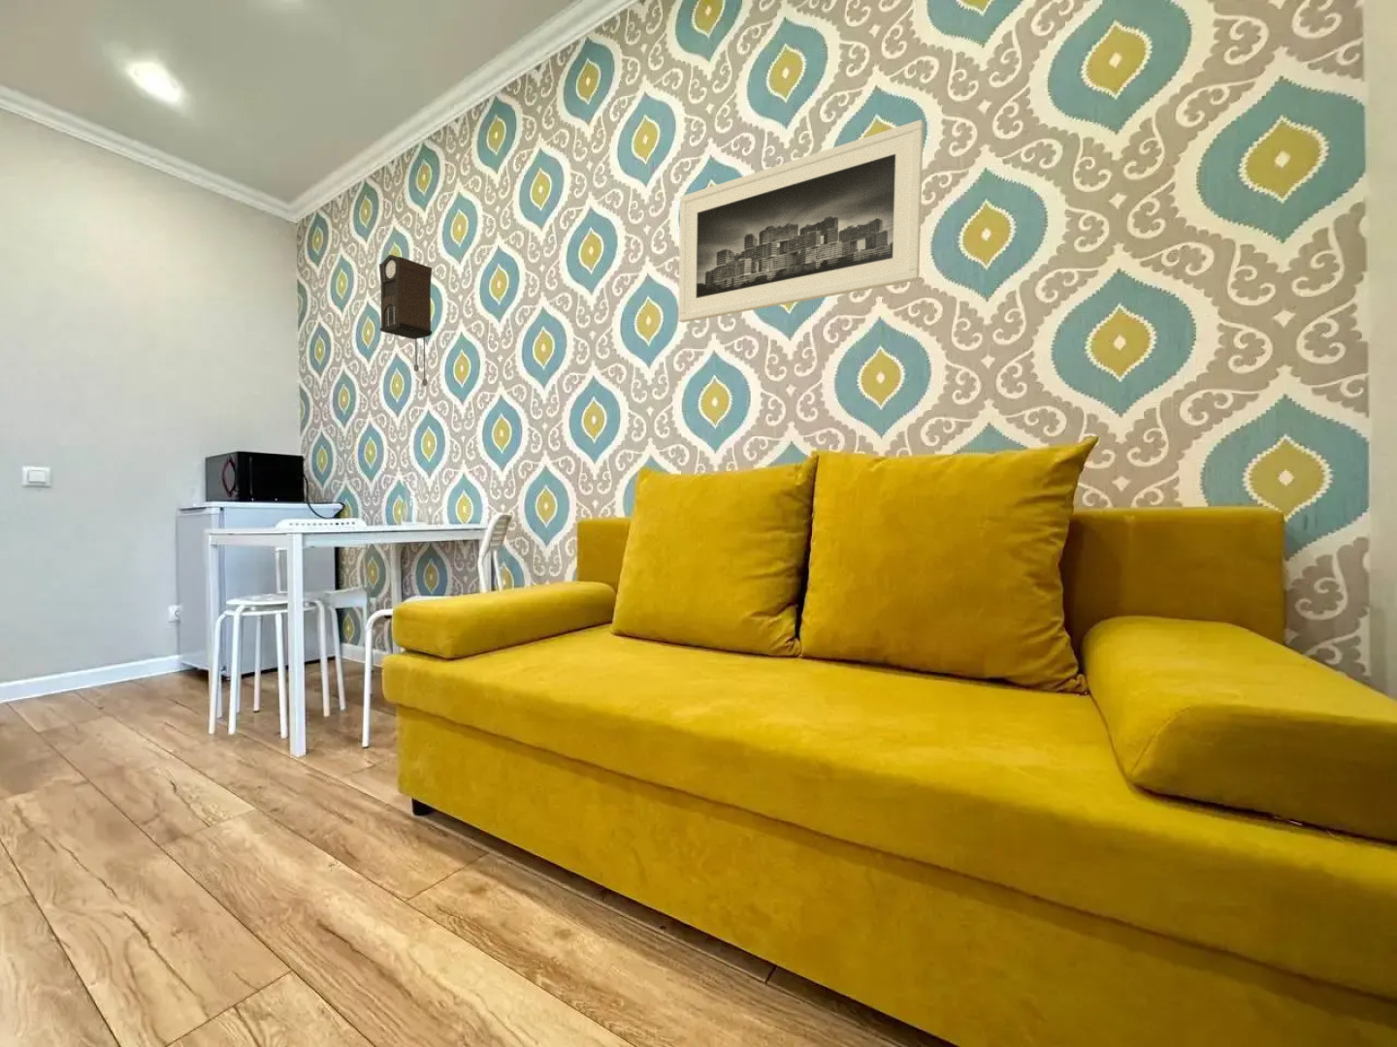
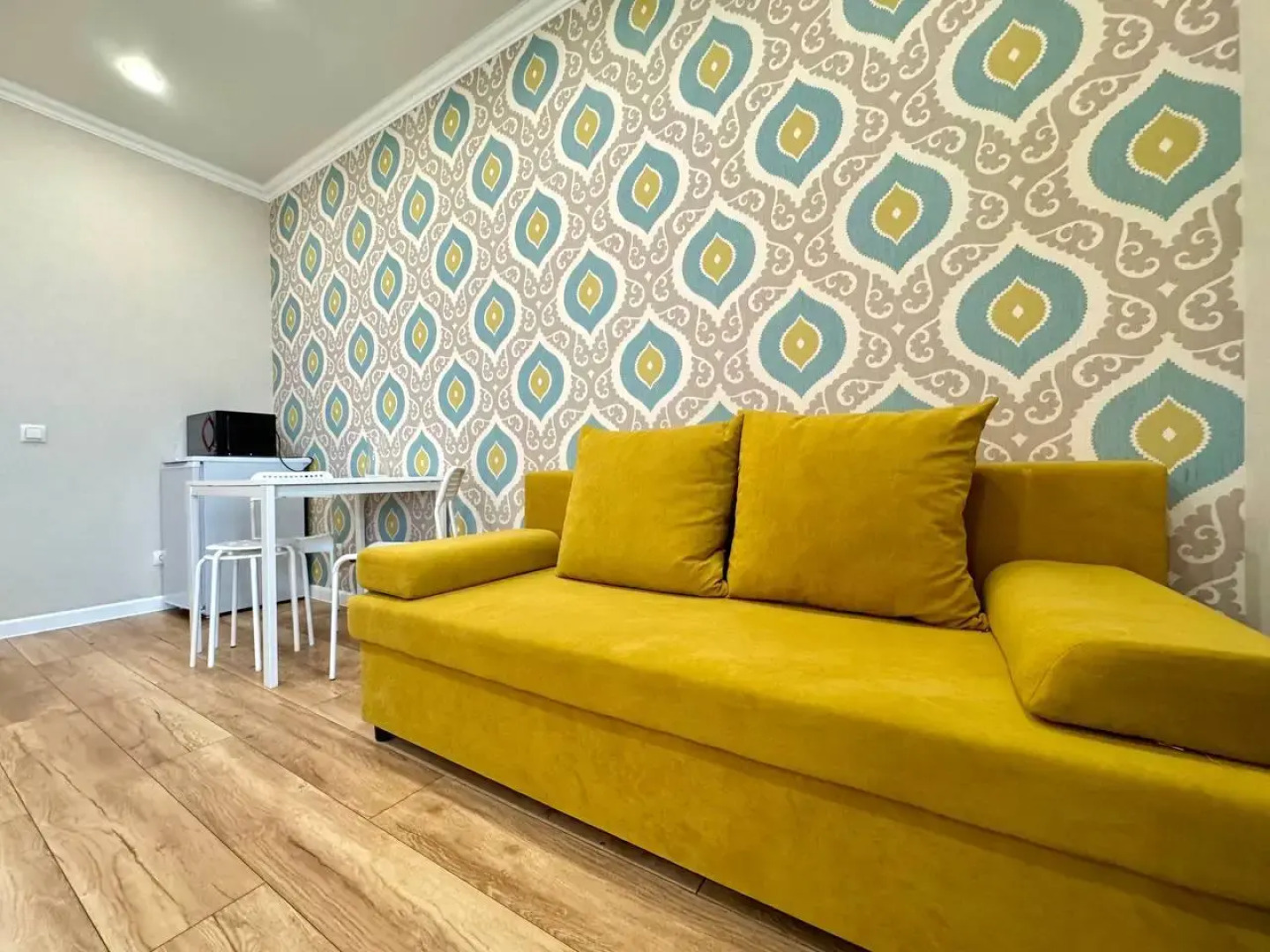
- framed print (785, 233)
- pendulum clock (406, 322)
